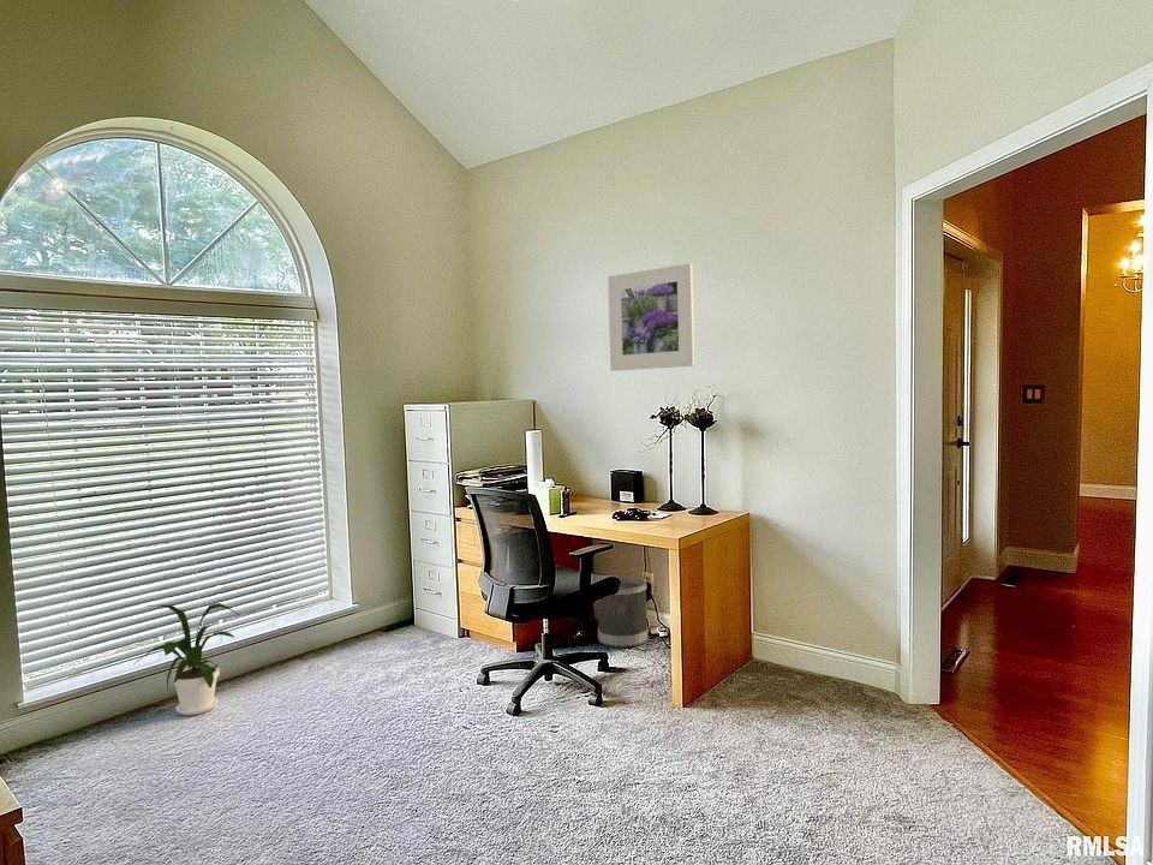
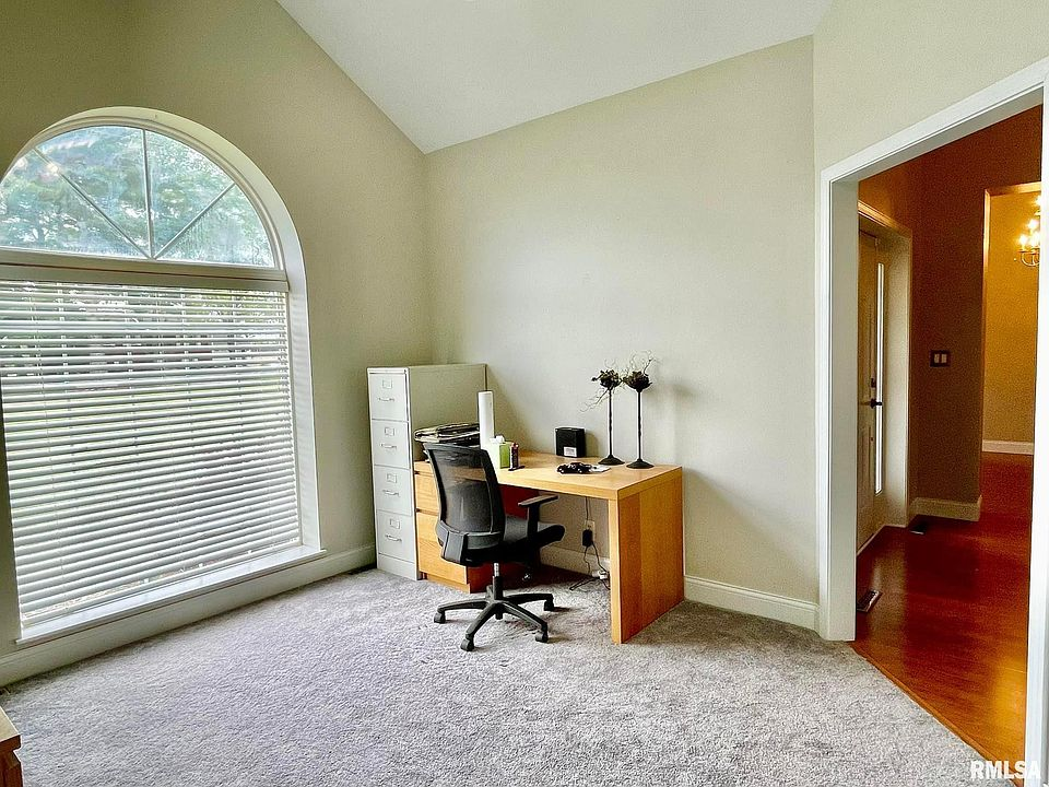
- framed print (649, 318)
- wastebasket (622, 610)
- house plant (191, 654)
